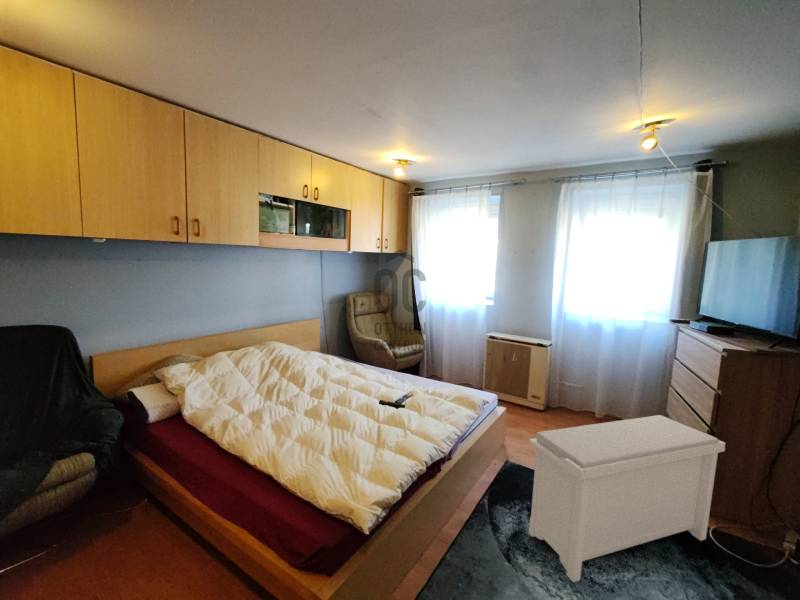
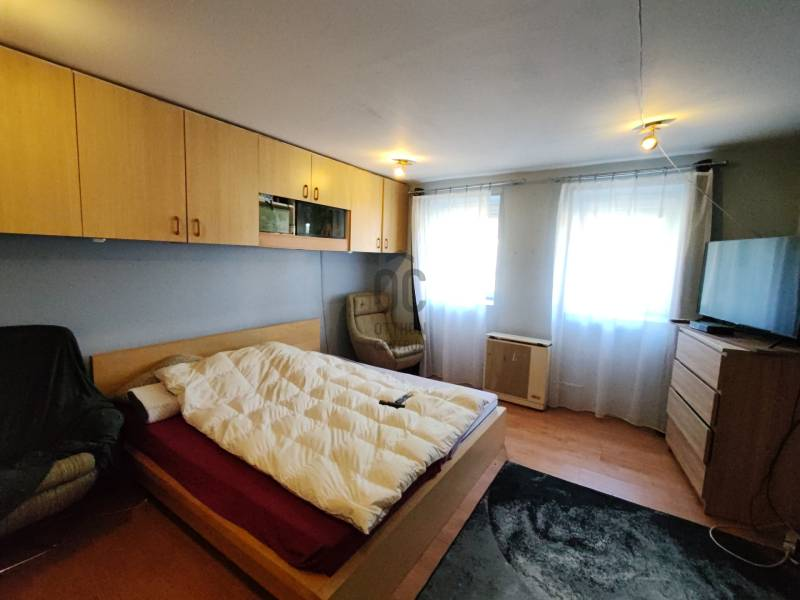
- bench (622, 486)
